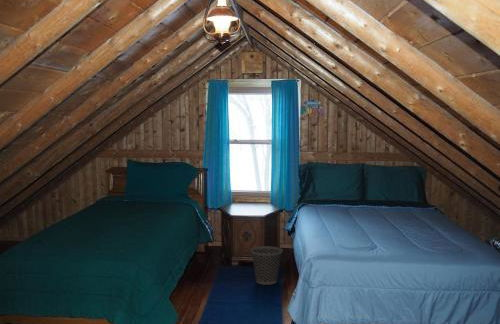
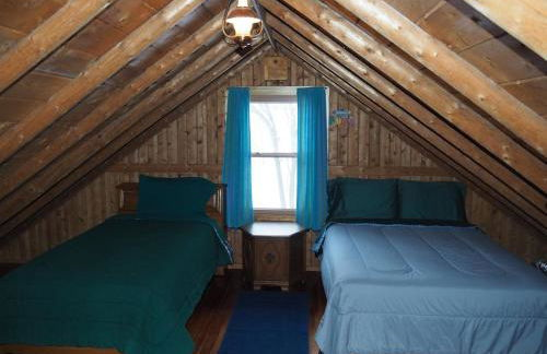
- wastebasket (266, 265)
